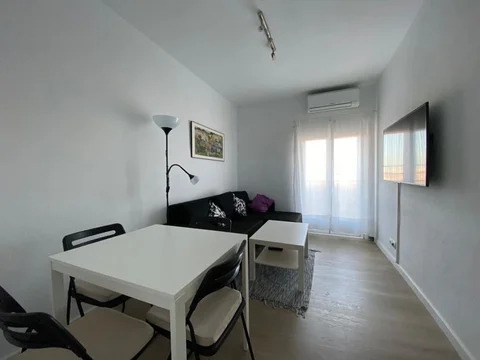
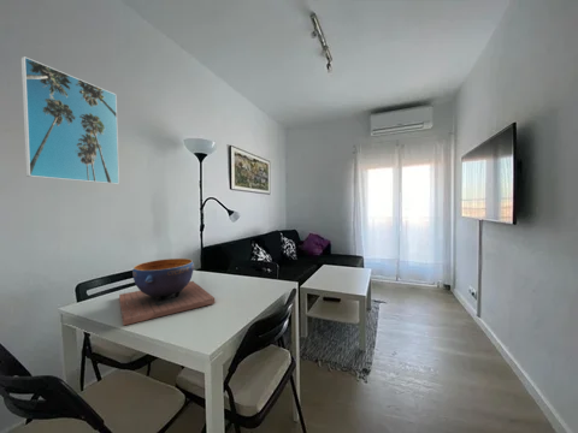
+ decorative bowl (165, 281)
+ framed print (77, 130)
